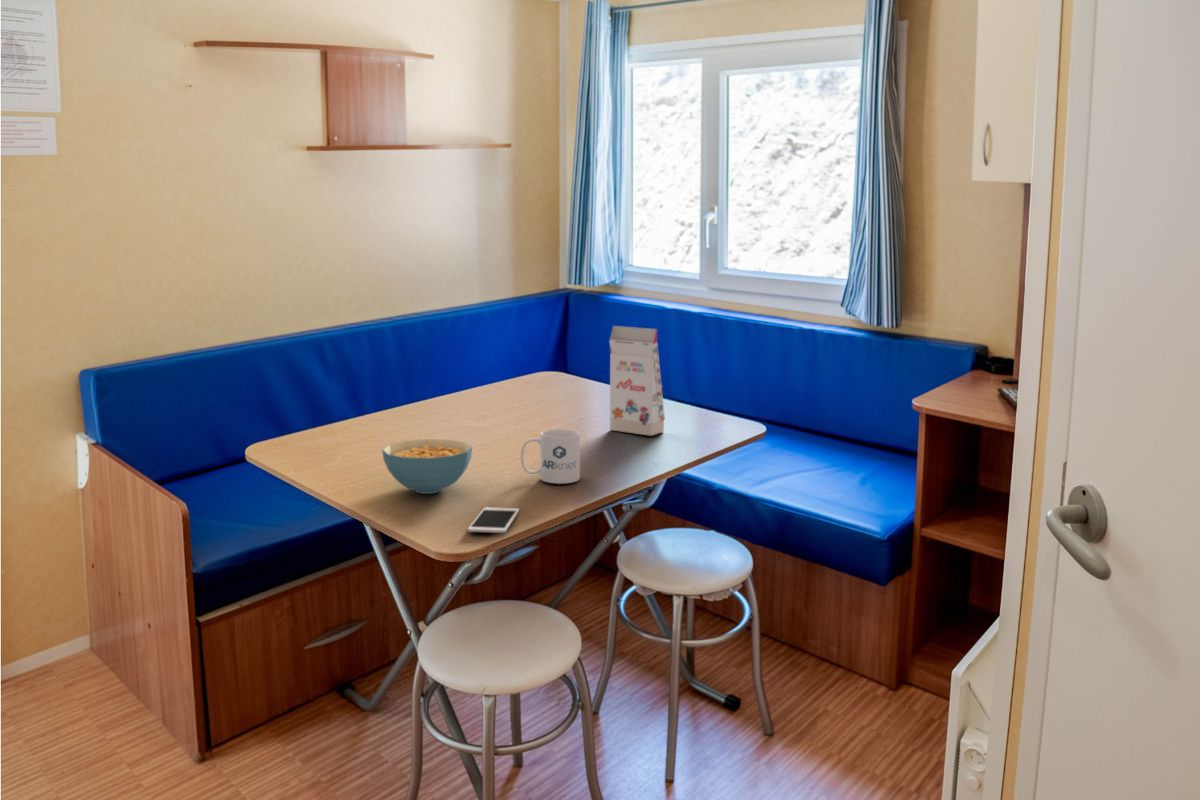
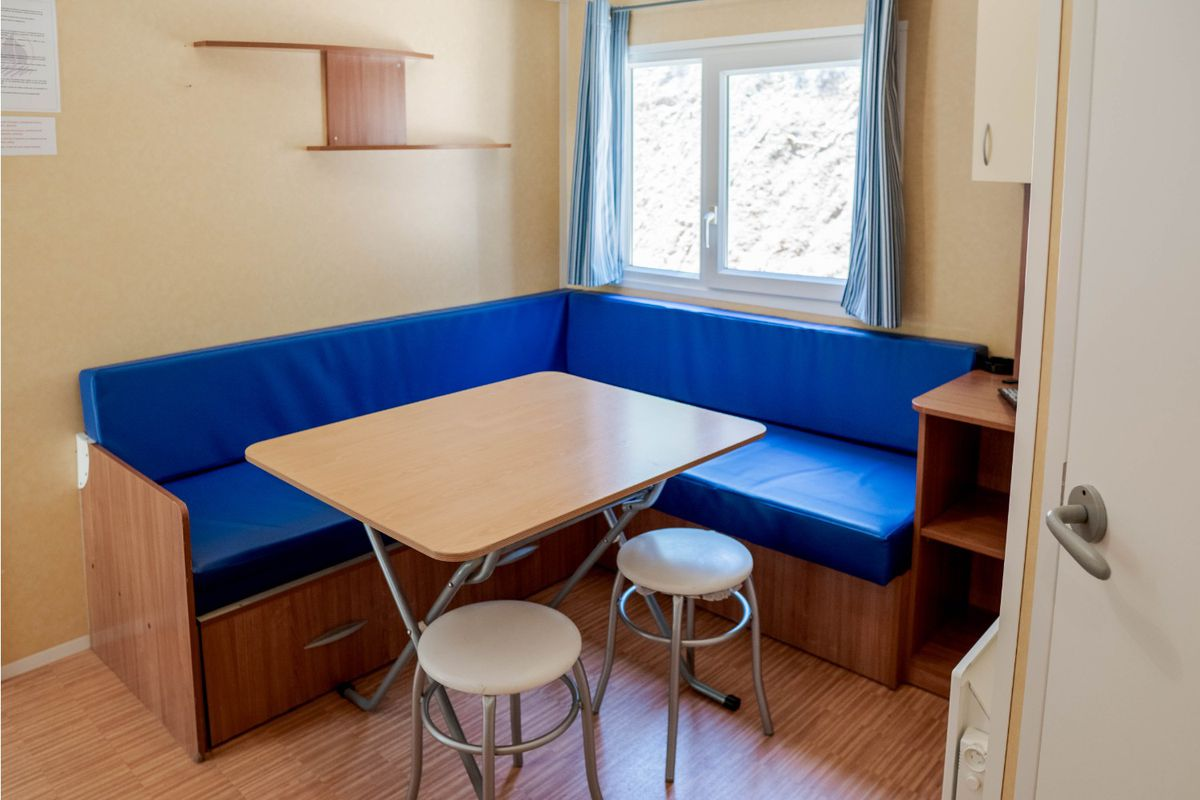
- gift box (637, 379)
- cereal bowl (427, 469)
- mug (553, 455)
- cell phone (494, 519)
